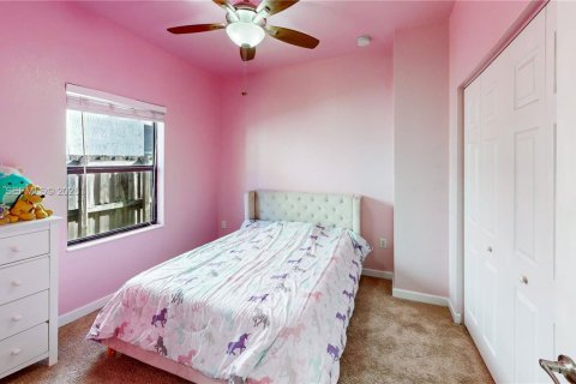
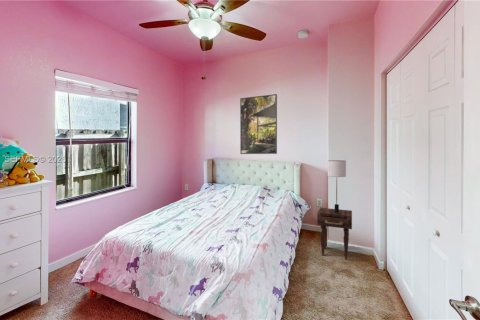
+ nightstand (337, 227)
+ table lamp (336, 186)
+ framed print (258, 125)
